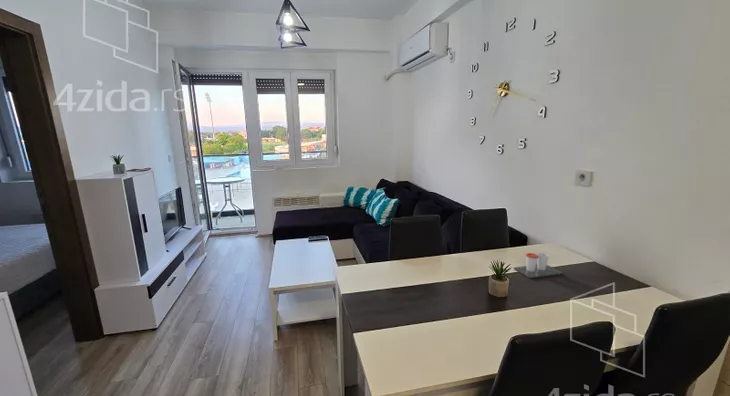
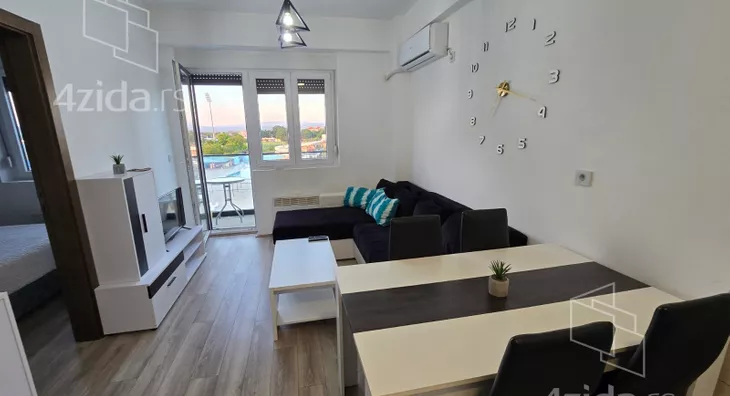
- cup (536, 262)
